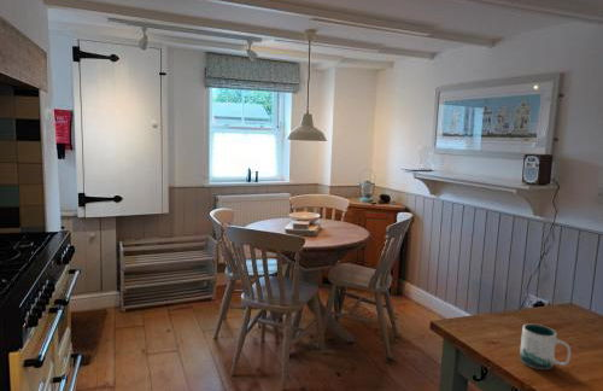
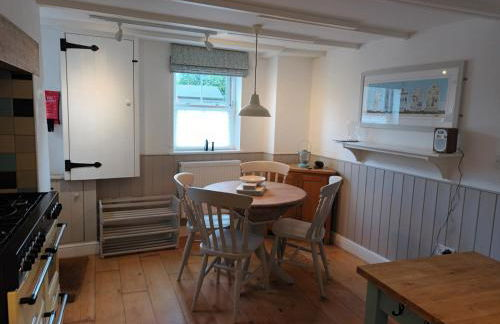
- mug (545, 348)
